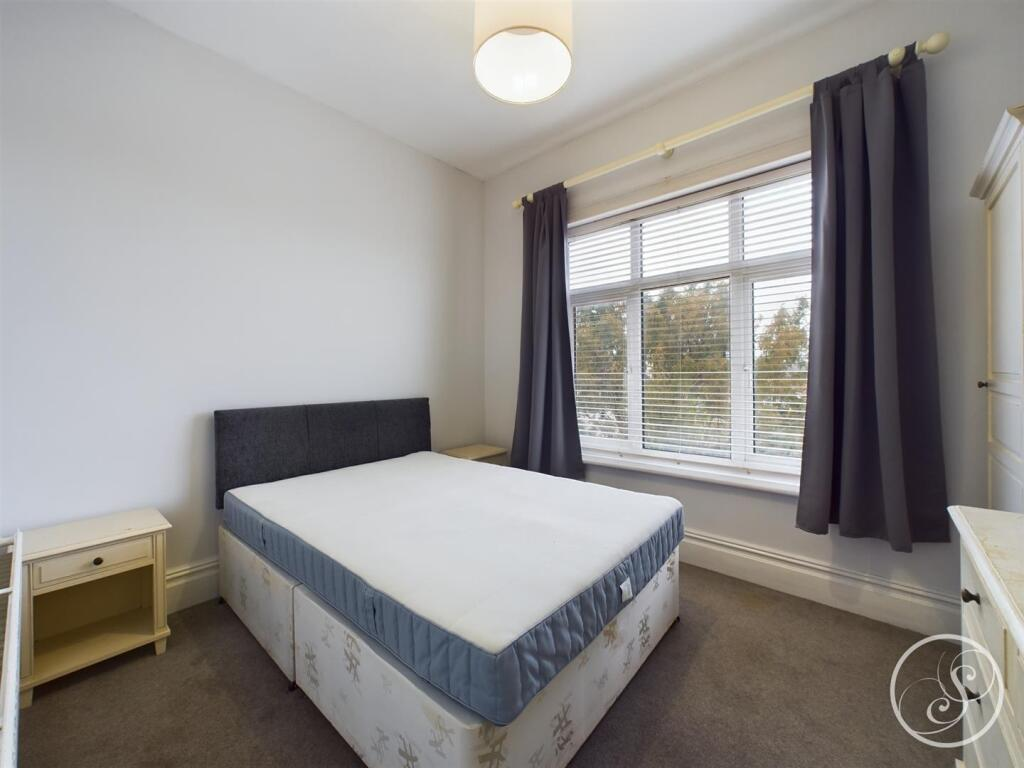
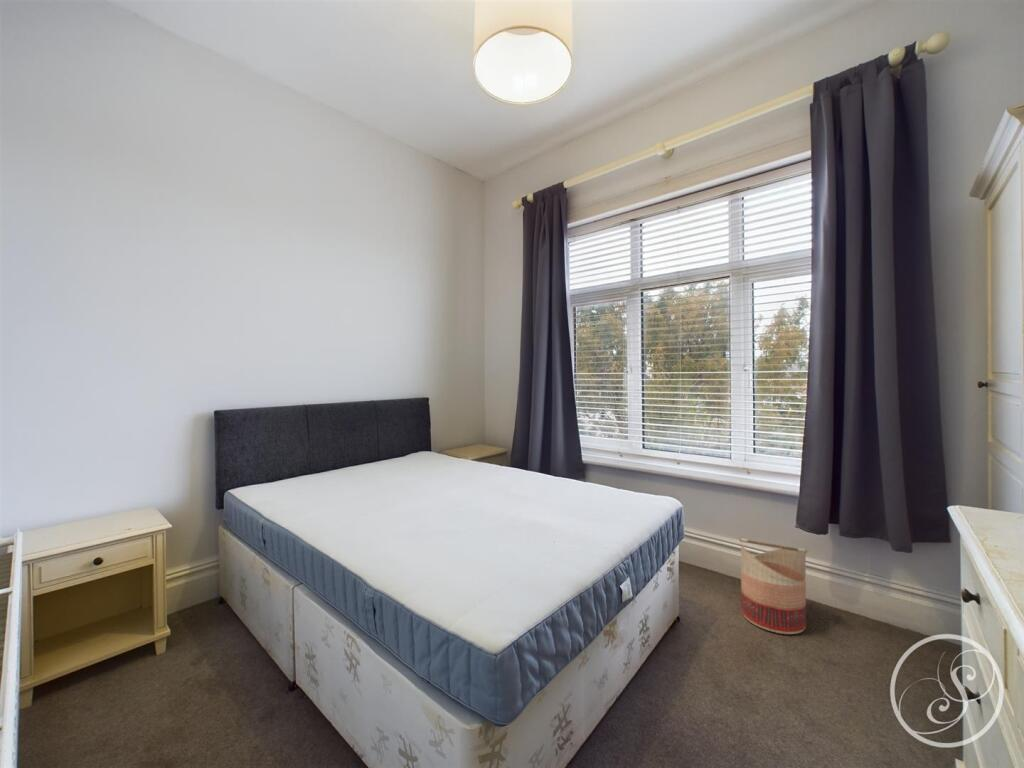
+ basket (772, 581)
